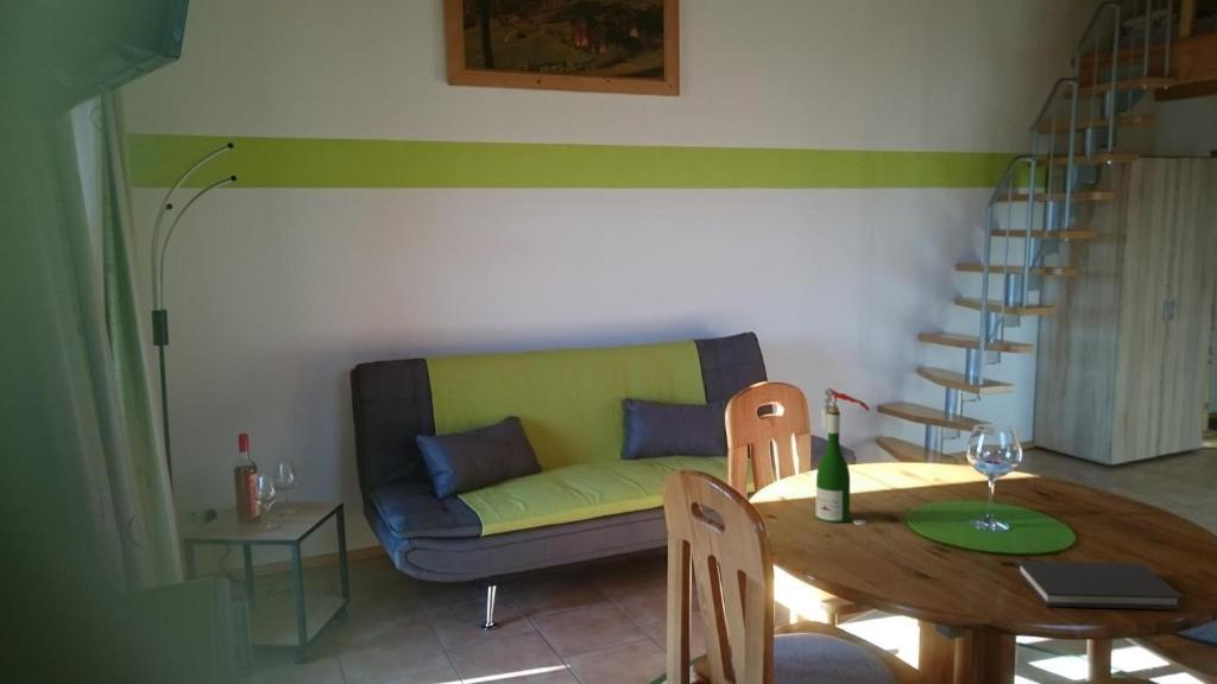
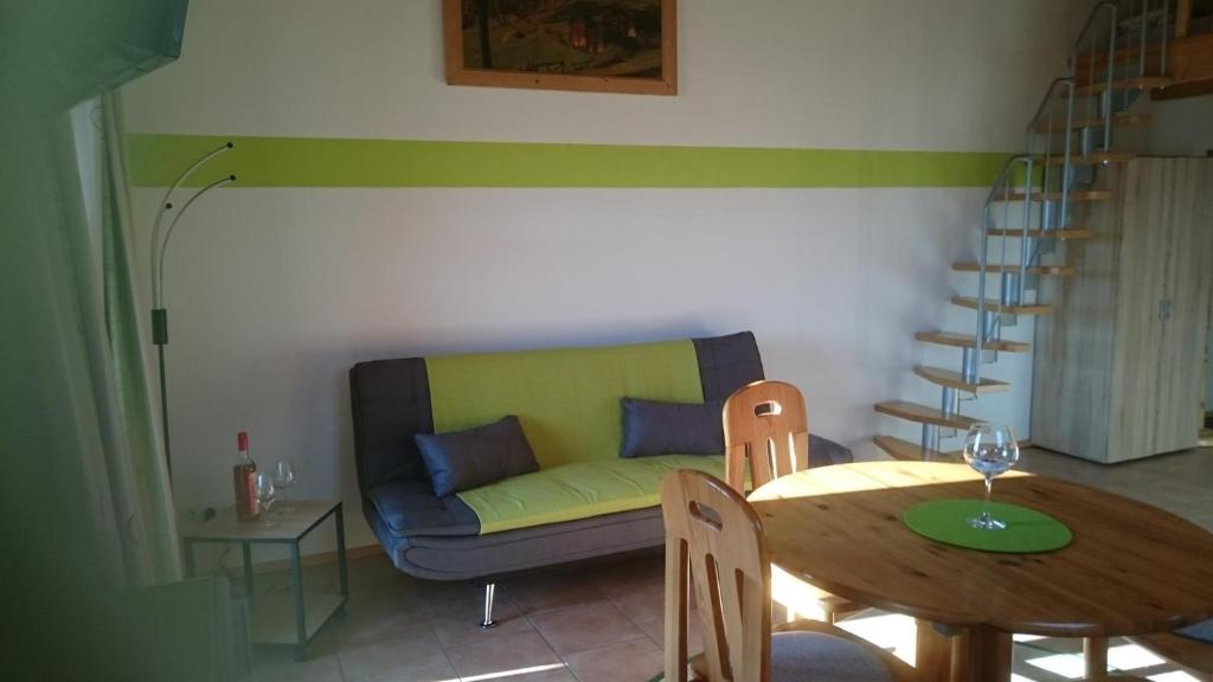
- wine bottle (841, 455)
- diary (1095, 583)
